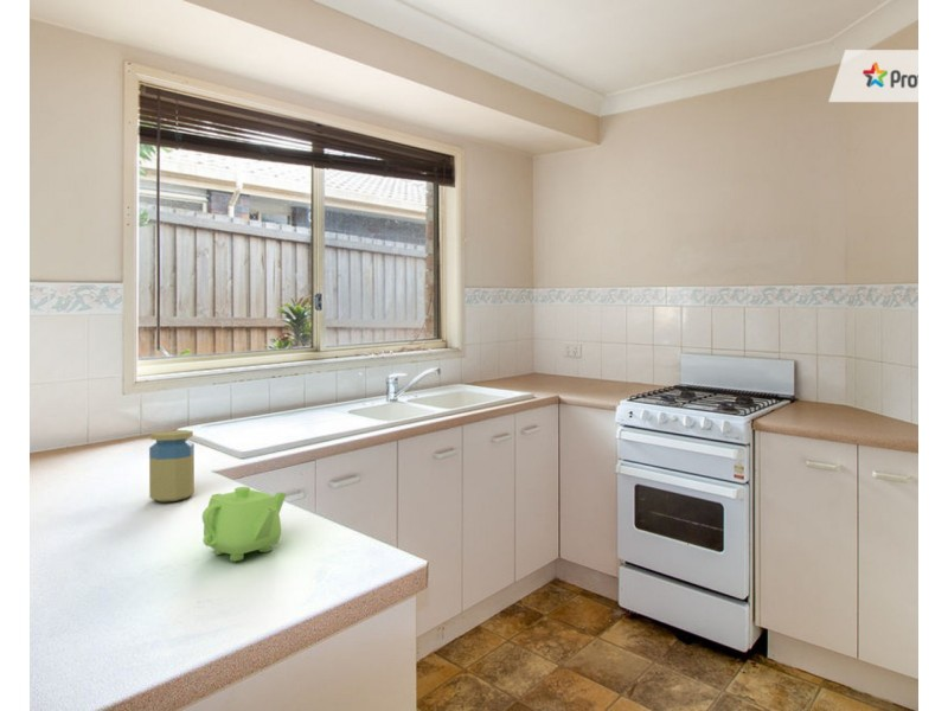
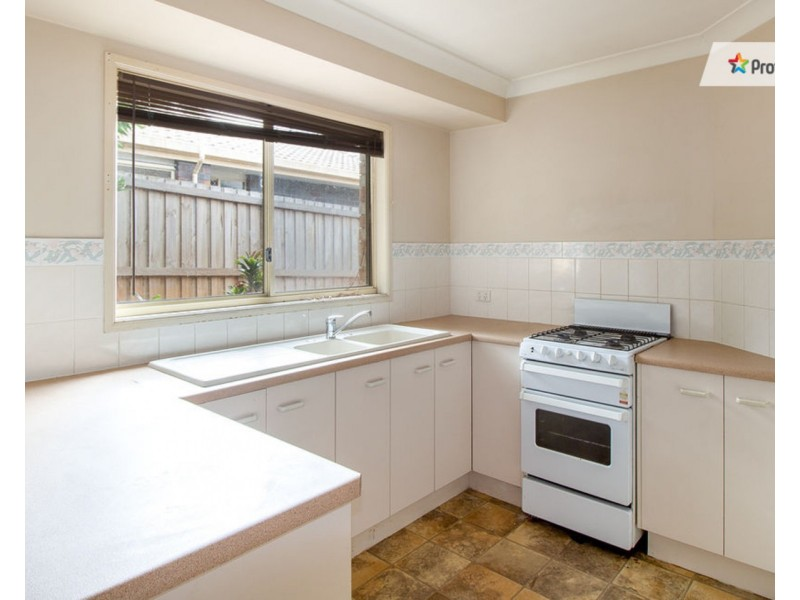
- teapot (246, 518)
- jar (172, 465)
